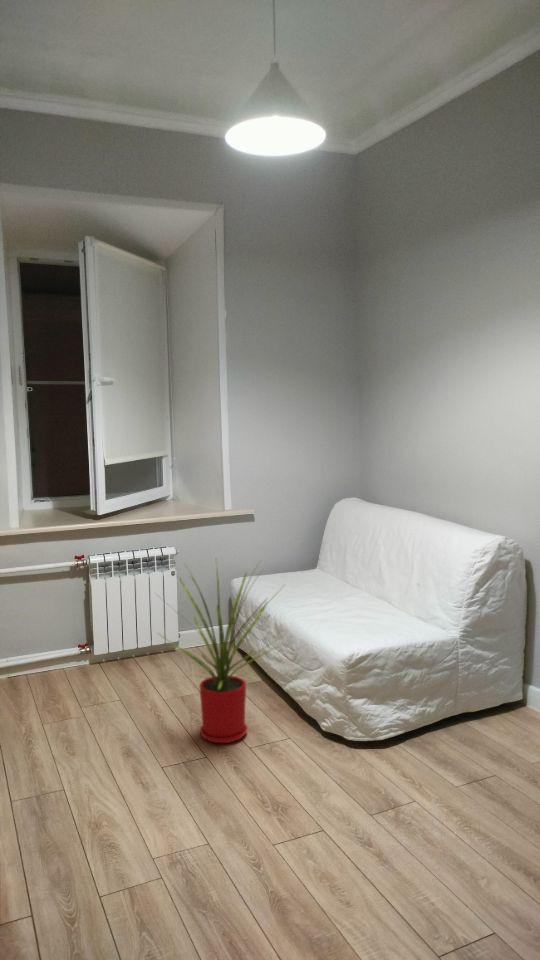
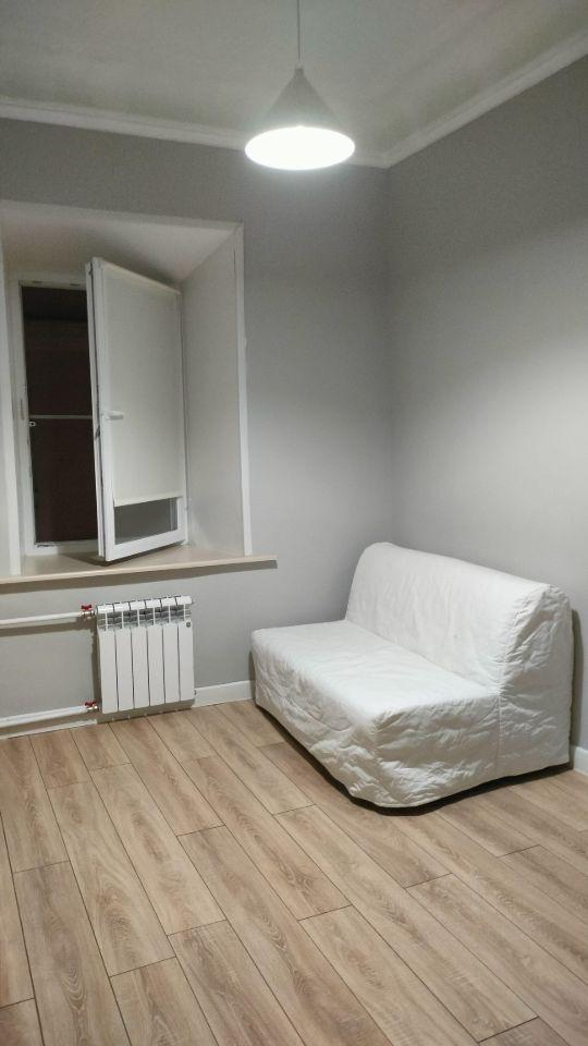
- house plant (221, 652)
